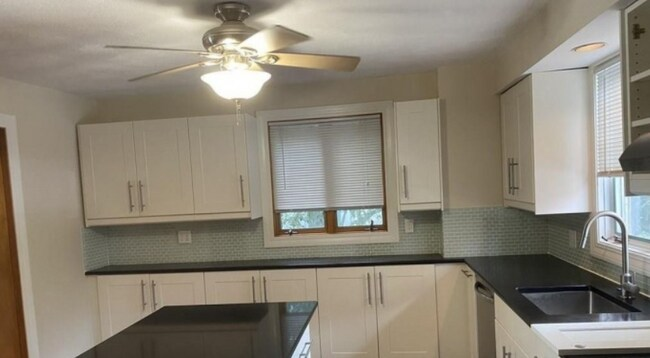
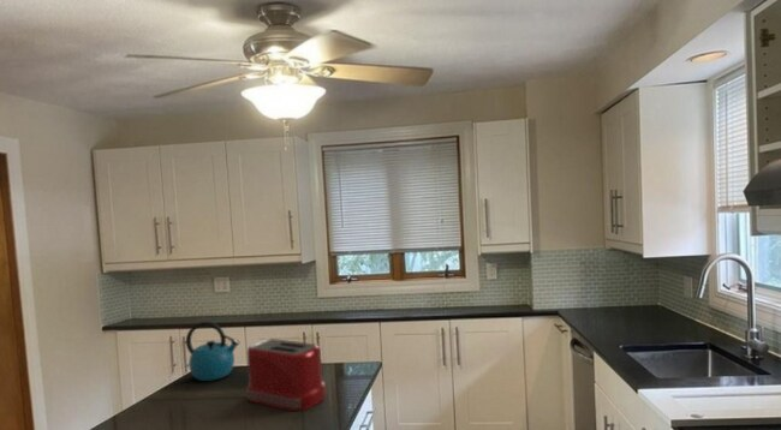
+ kettle (213, 348)
+ toaster (285, 371)
